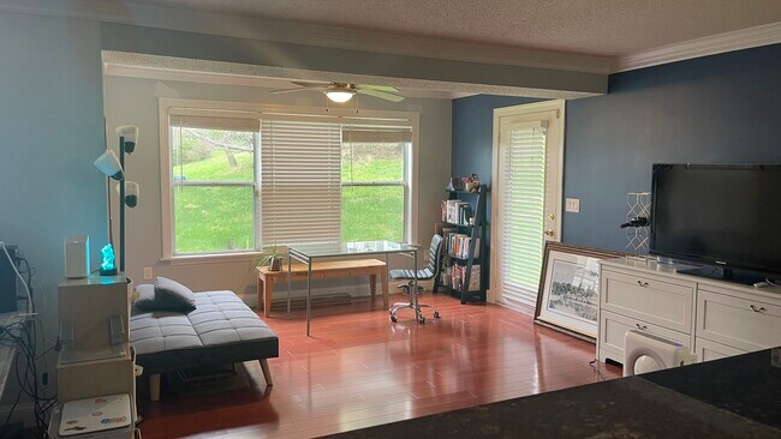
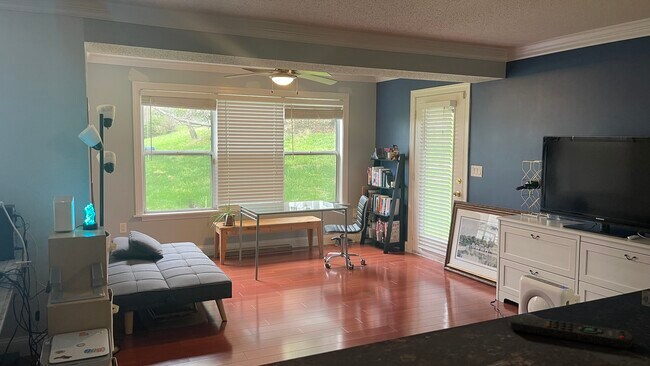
+ remote control (567, 329)
